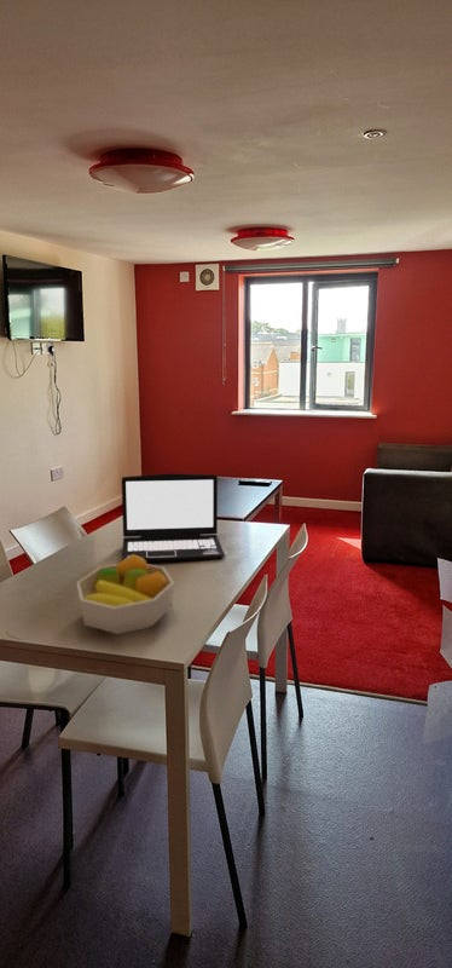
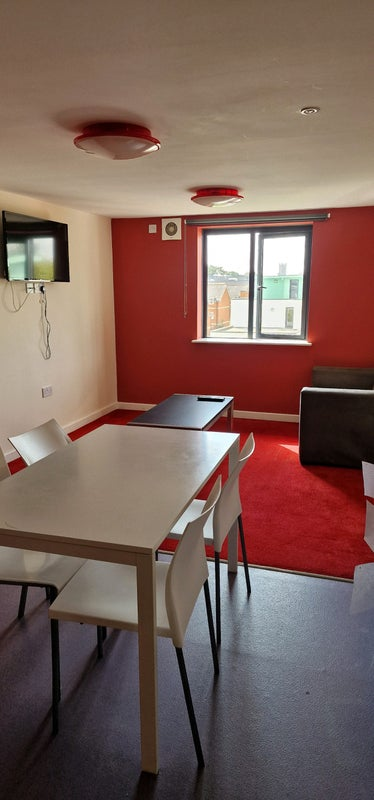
- fruit bowl (124, 590)
- laptop (172, 515)
